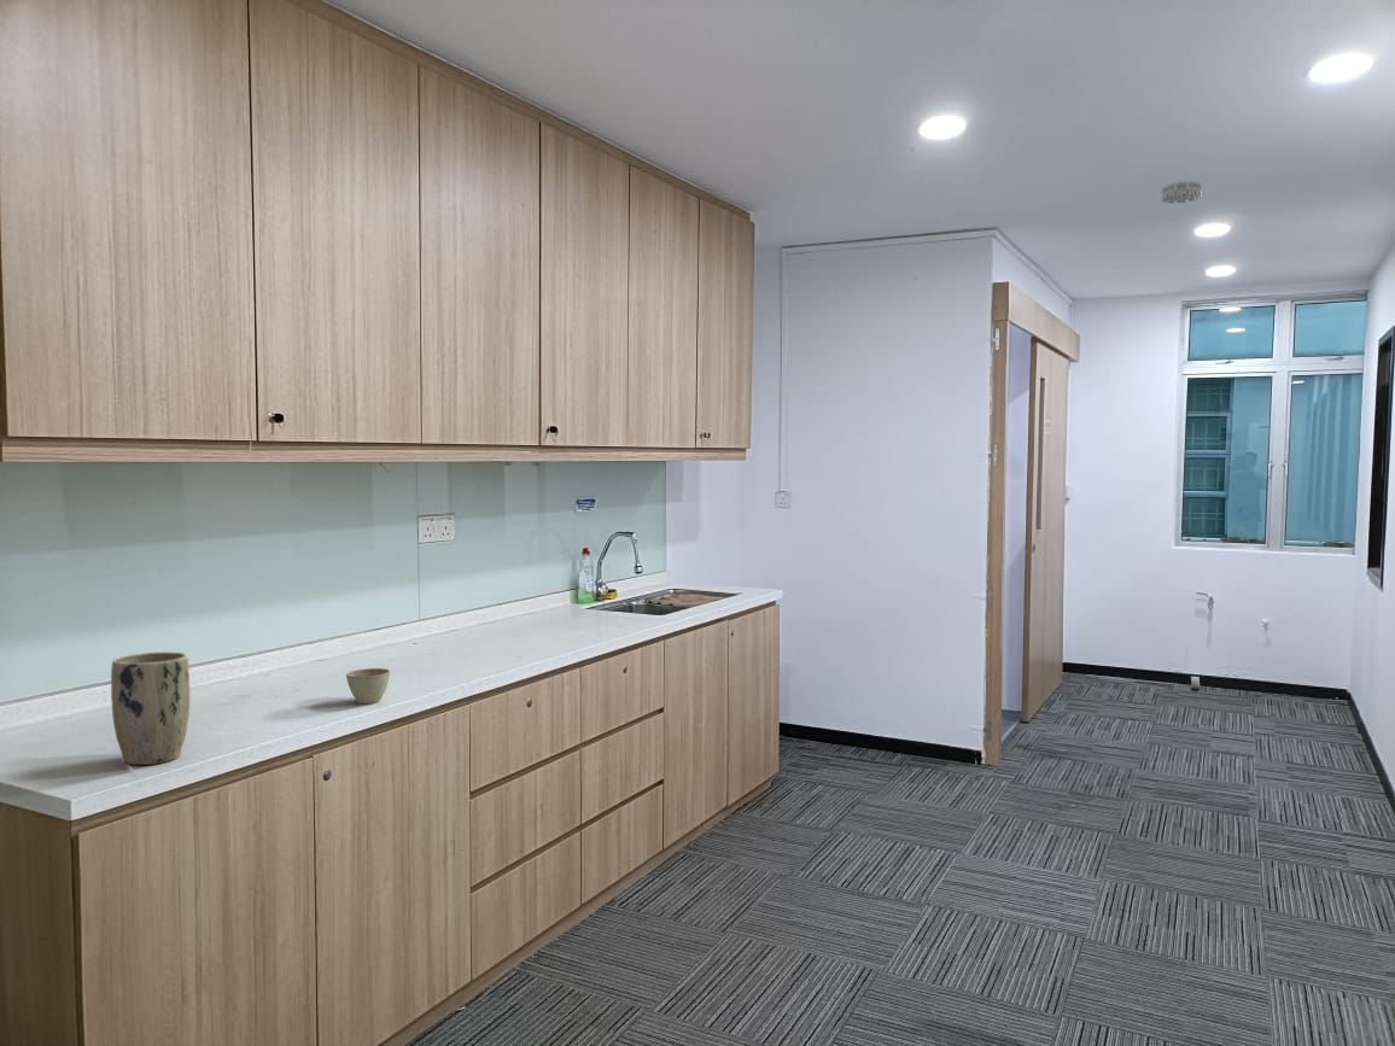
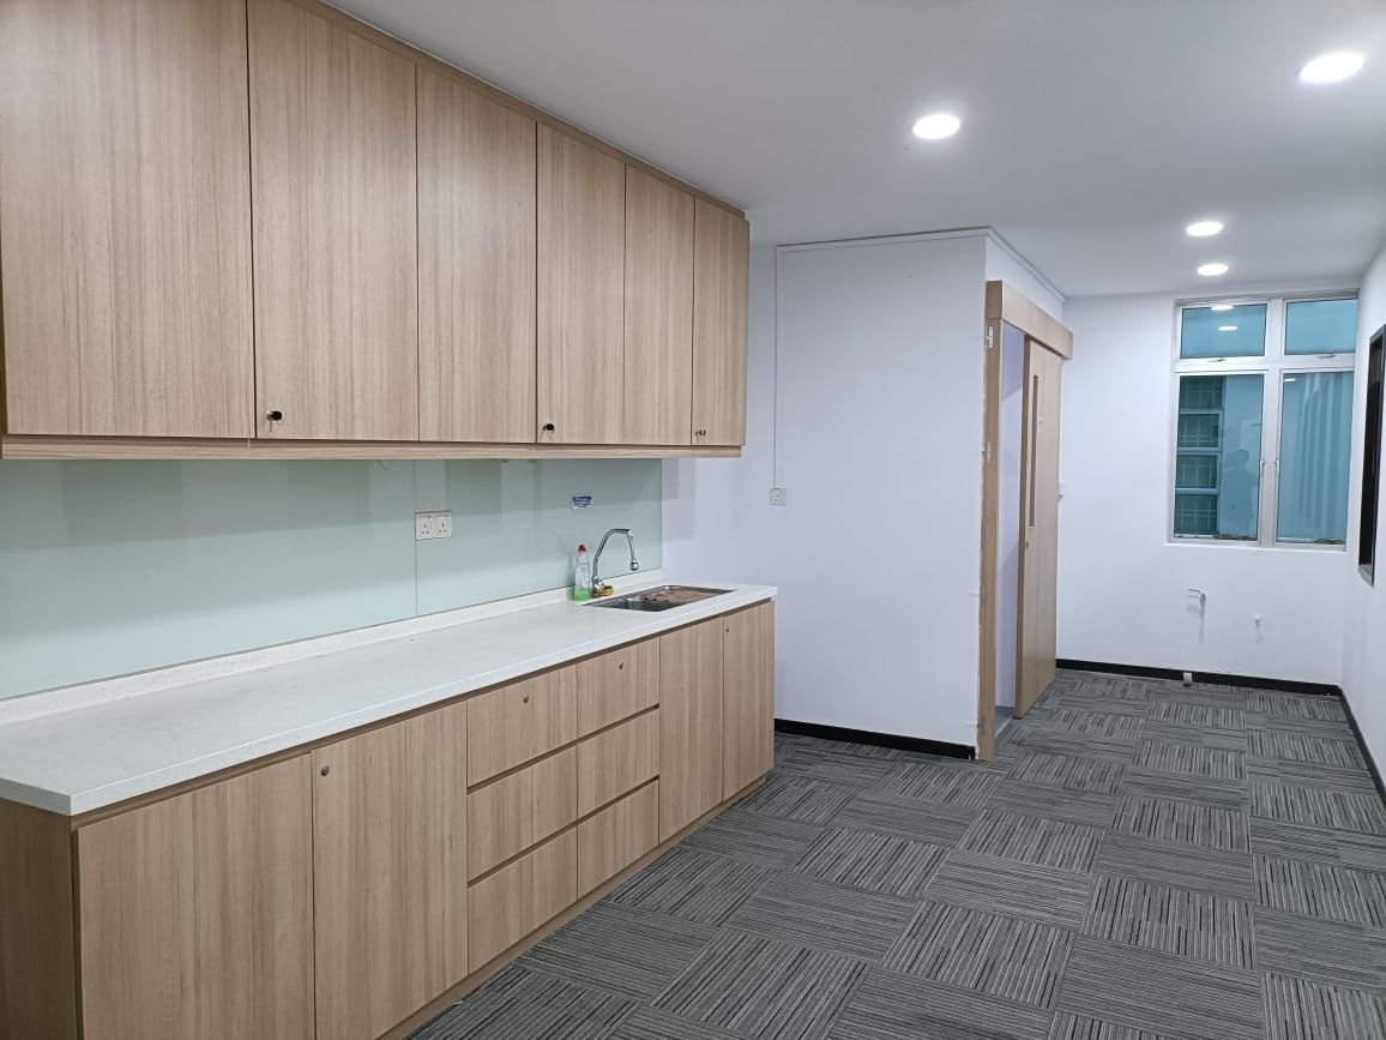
- flower pot (368, 686)
- smoke detector (1181, 192)
- plant pot (151, 708)
